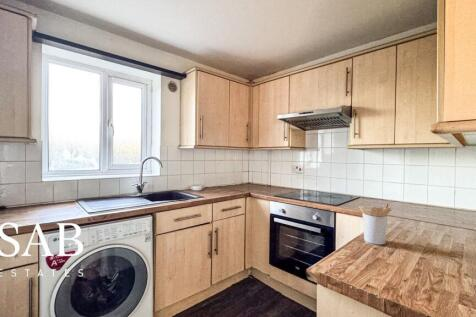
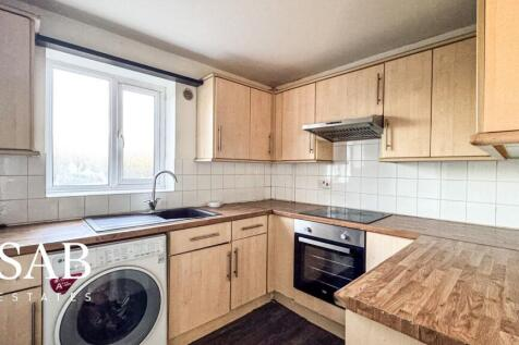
- utensil holder (376, 222)
